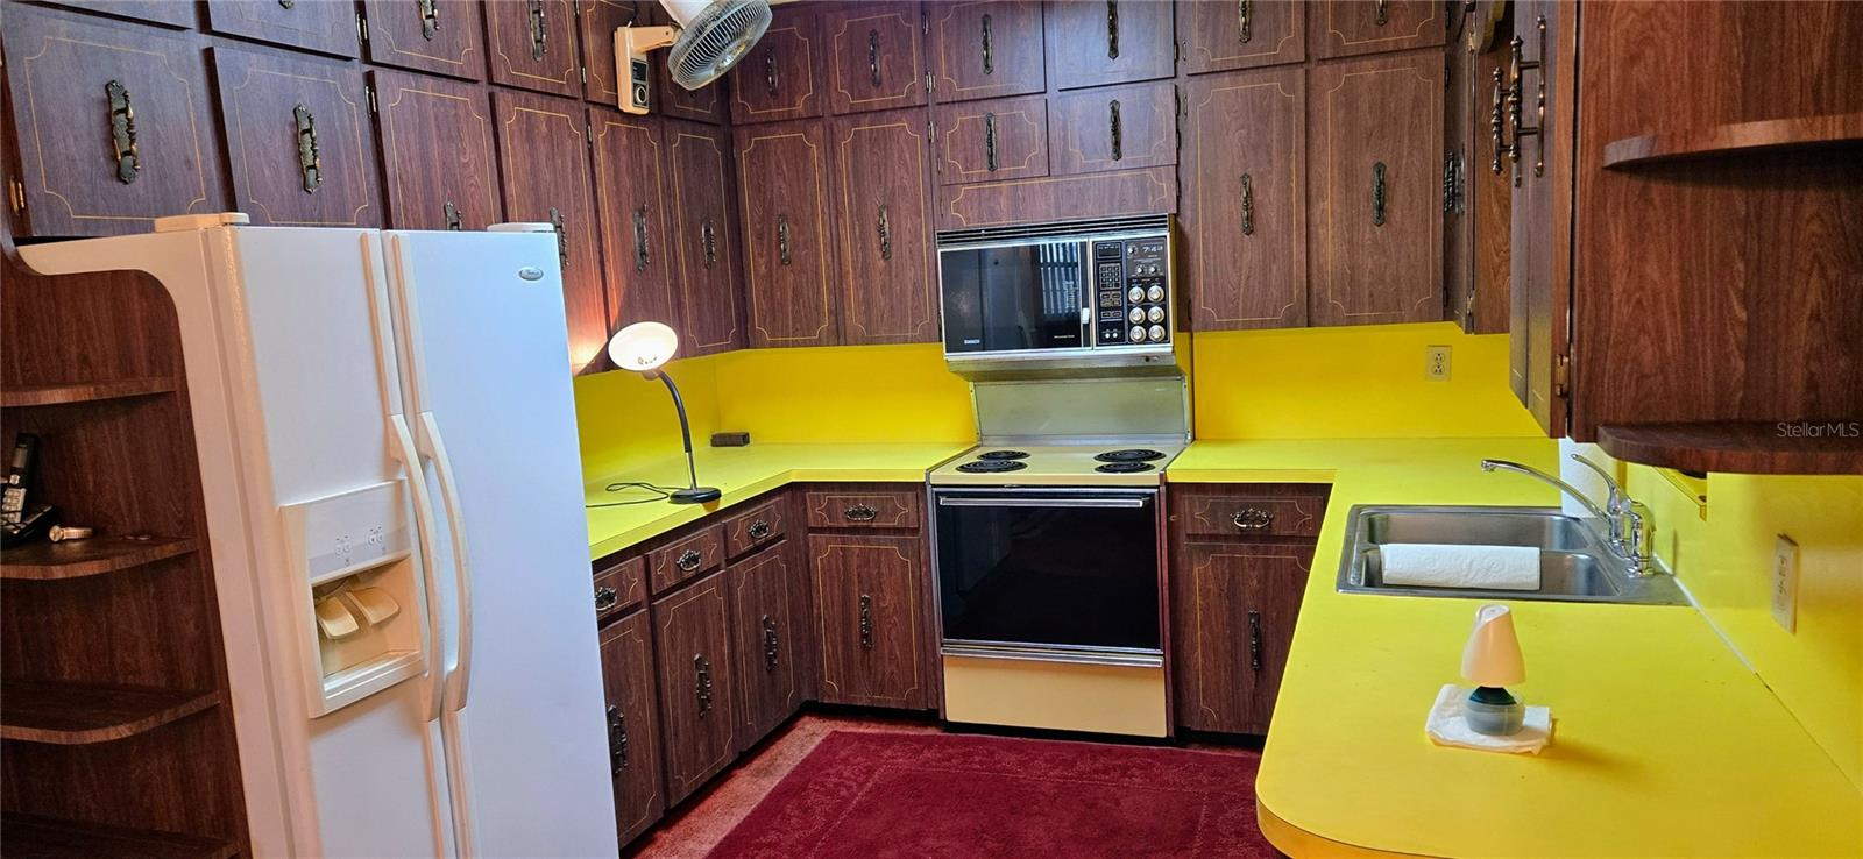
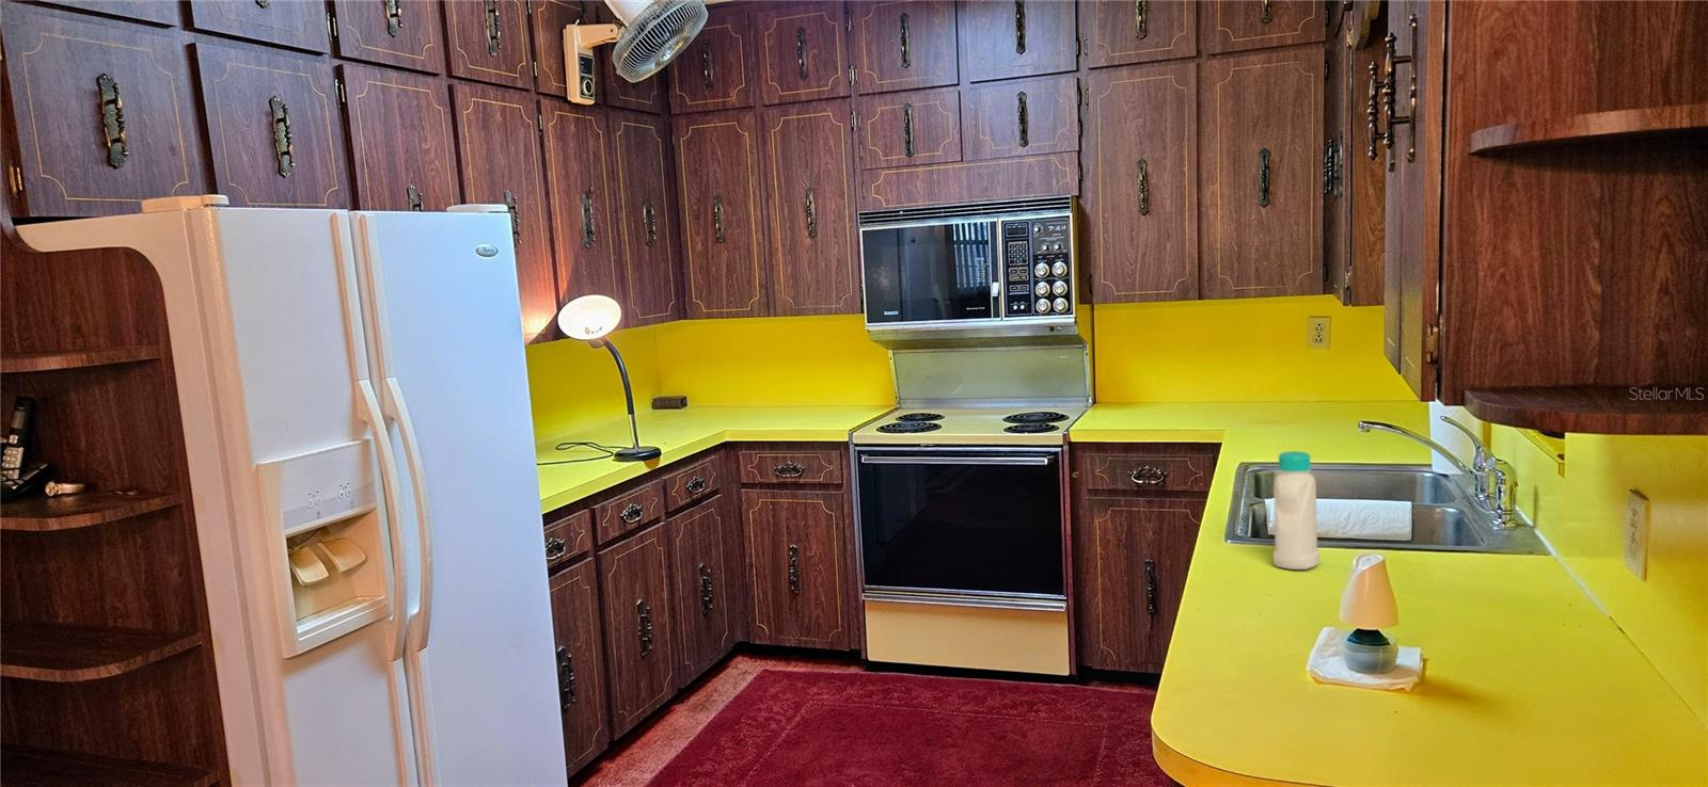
+ bottle (1295, 508)
